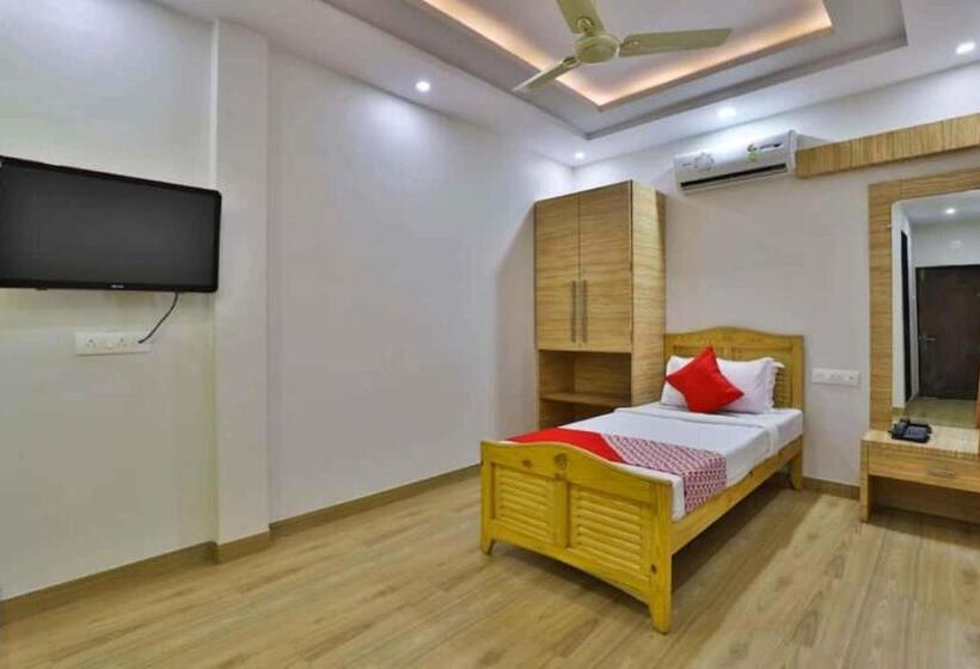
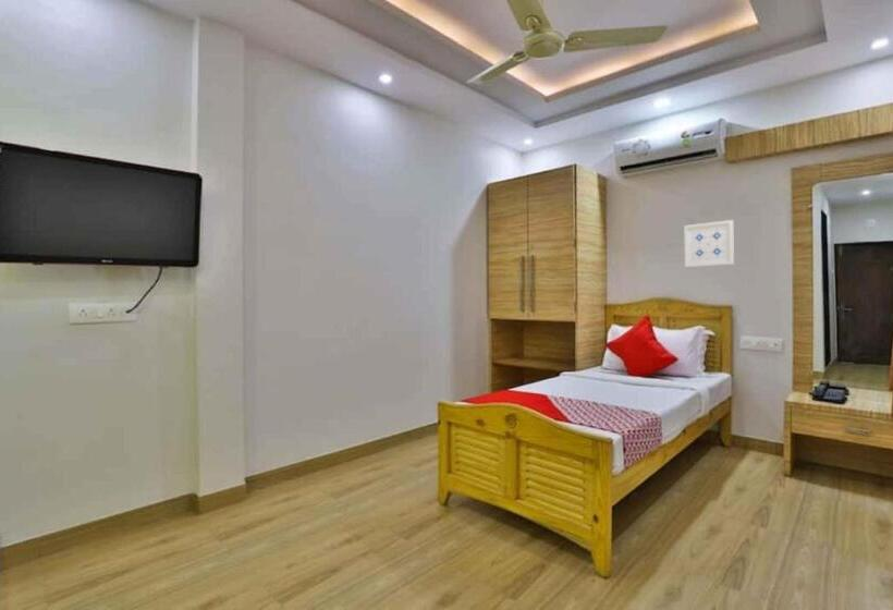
+ wall art (708, 244)
